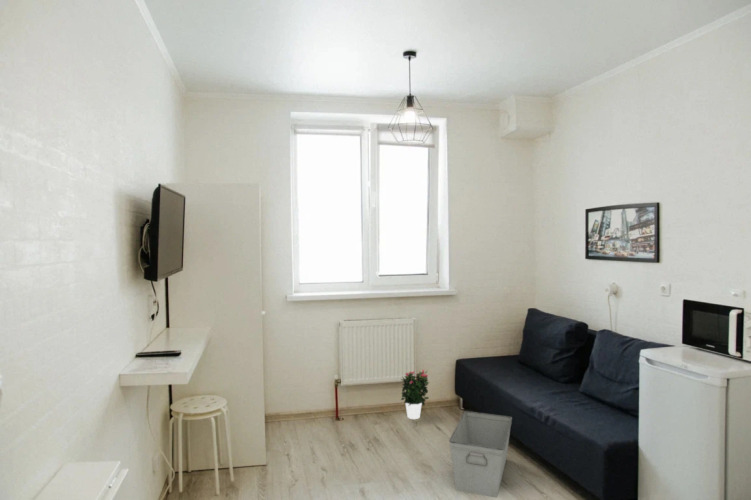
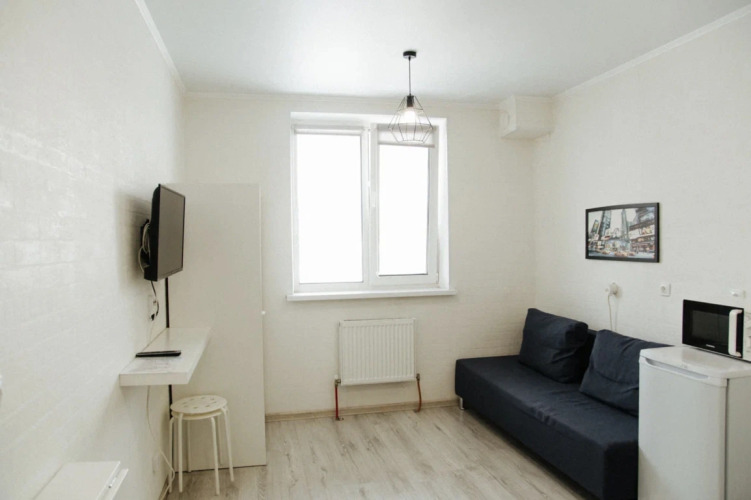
- storage bin (482, 450)
- potted flower (414, 393)
